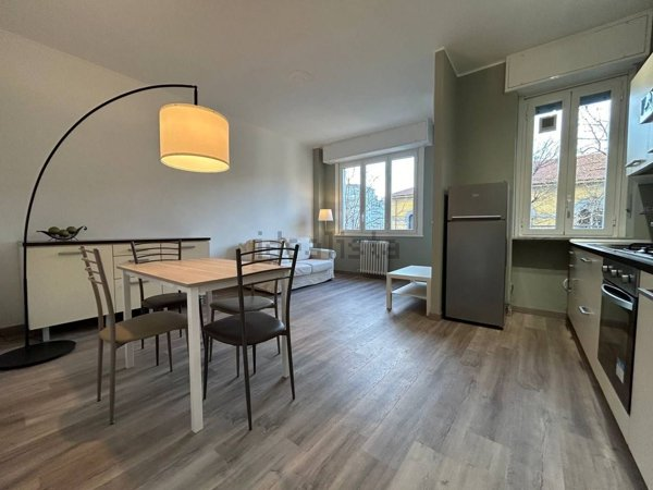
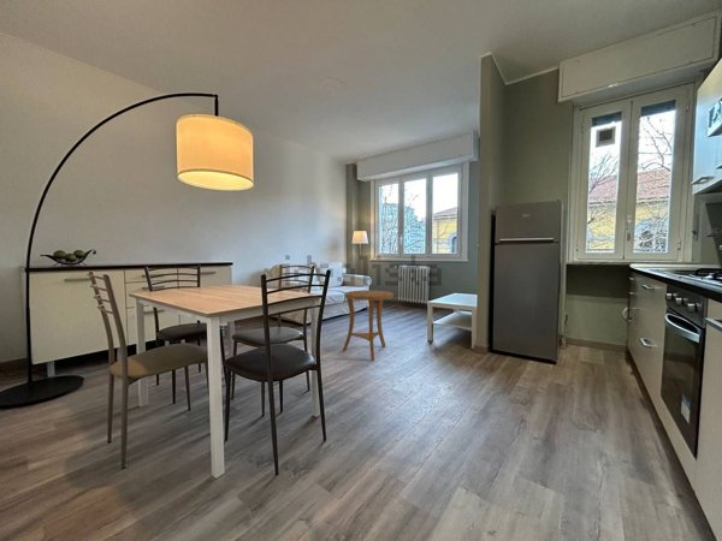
+ side table (369, 322)
